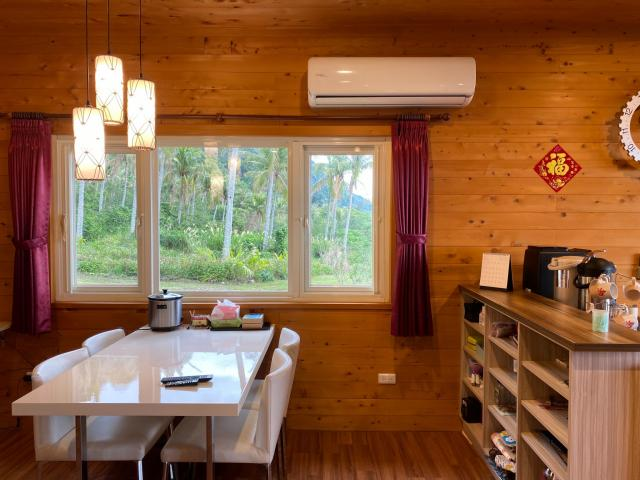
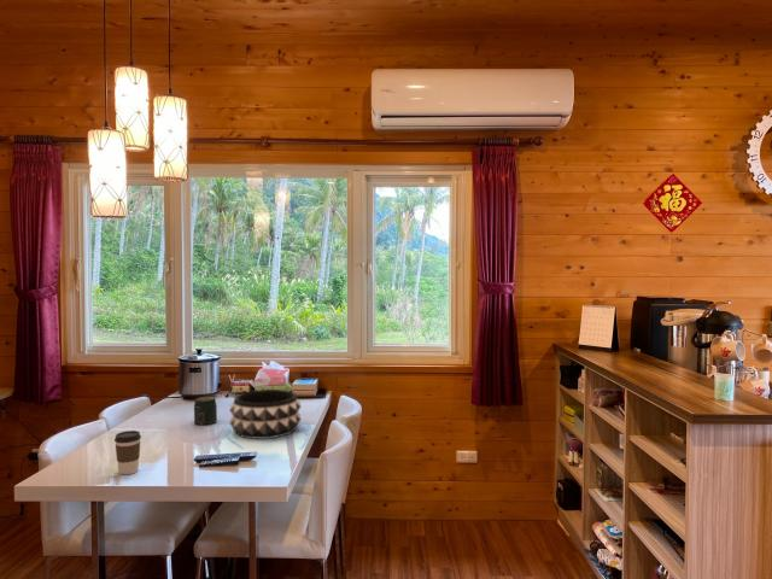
+ jar (205, 410)
+ decorative bowl (265, 413)
+ coffee cup (128, 452)
